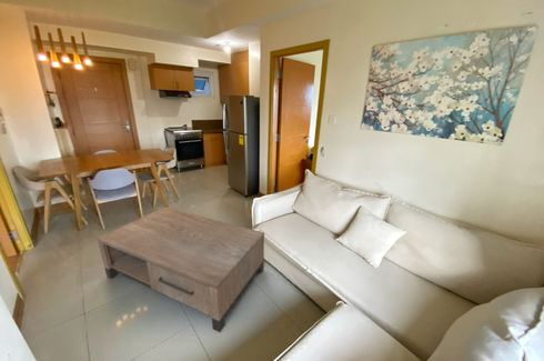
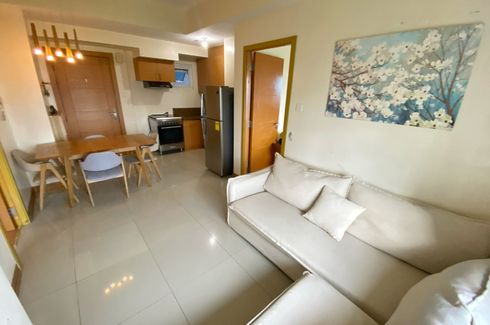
- coffee table (185, 254)
